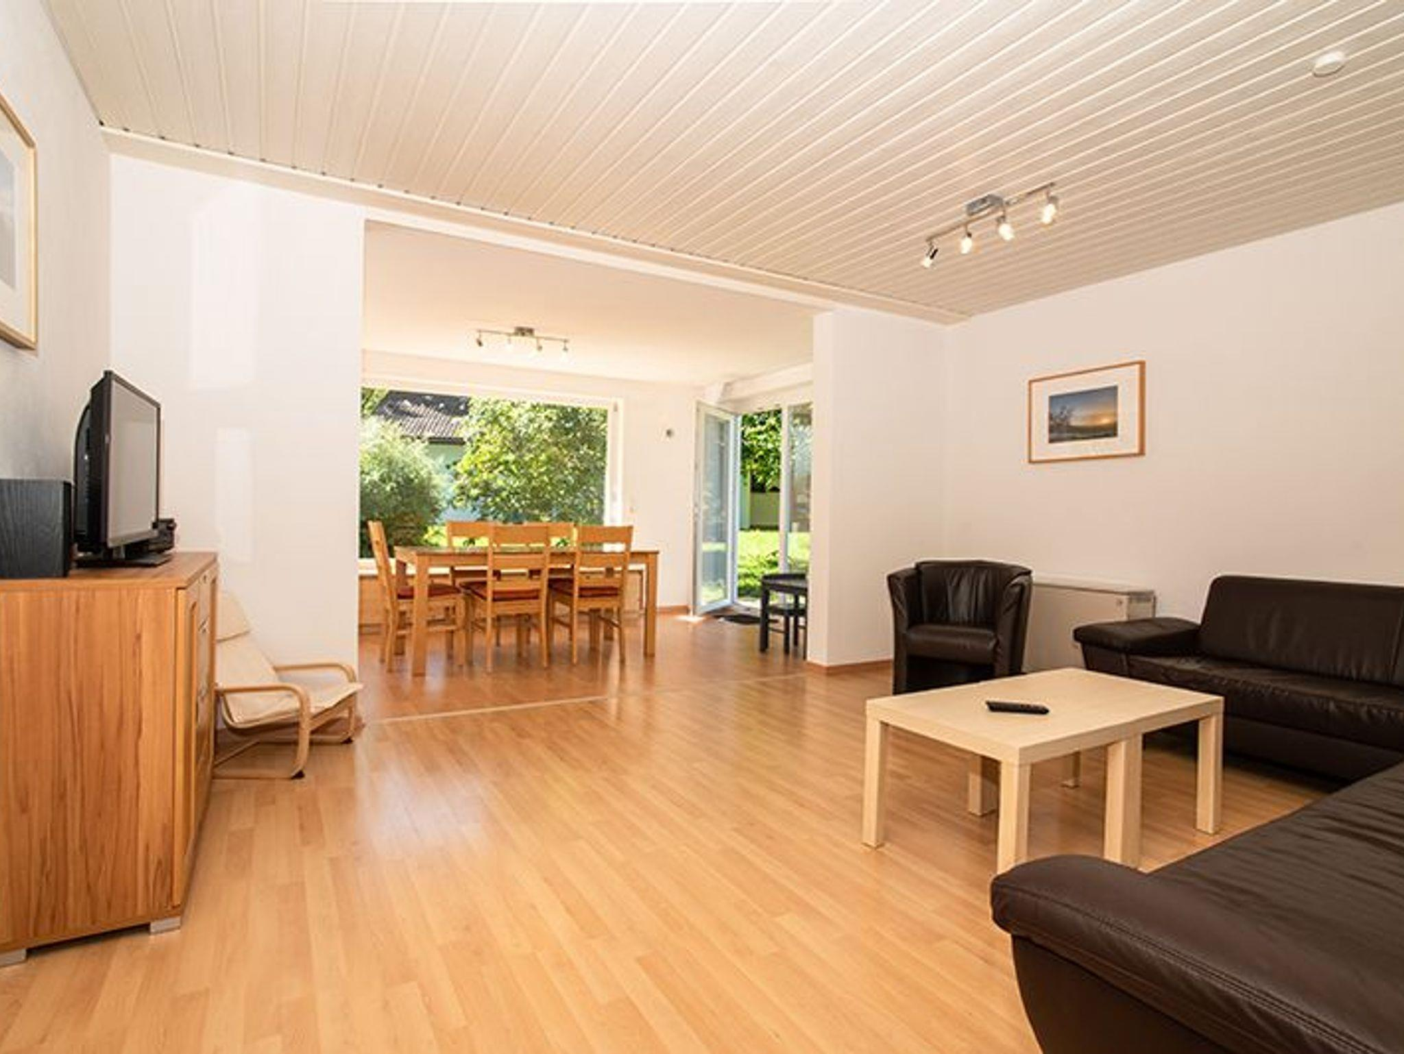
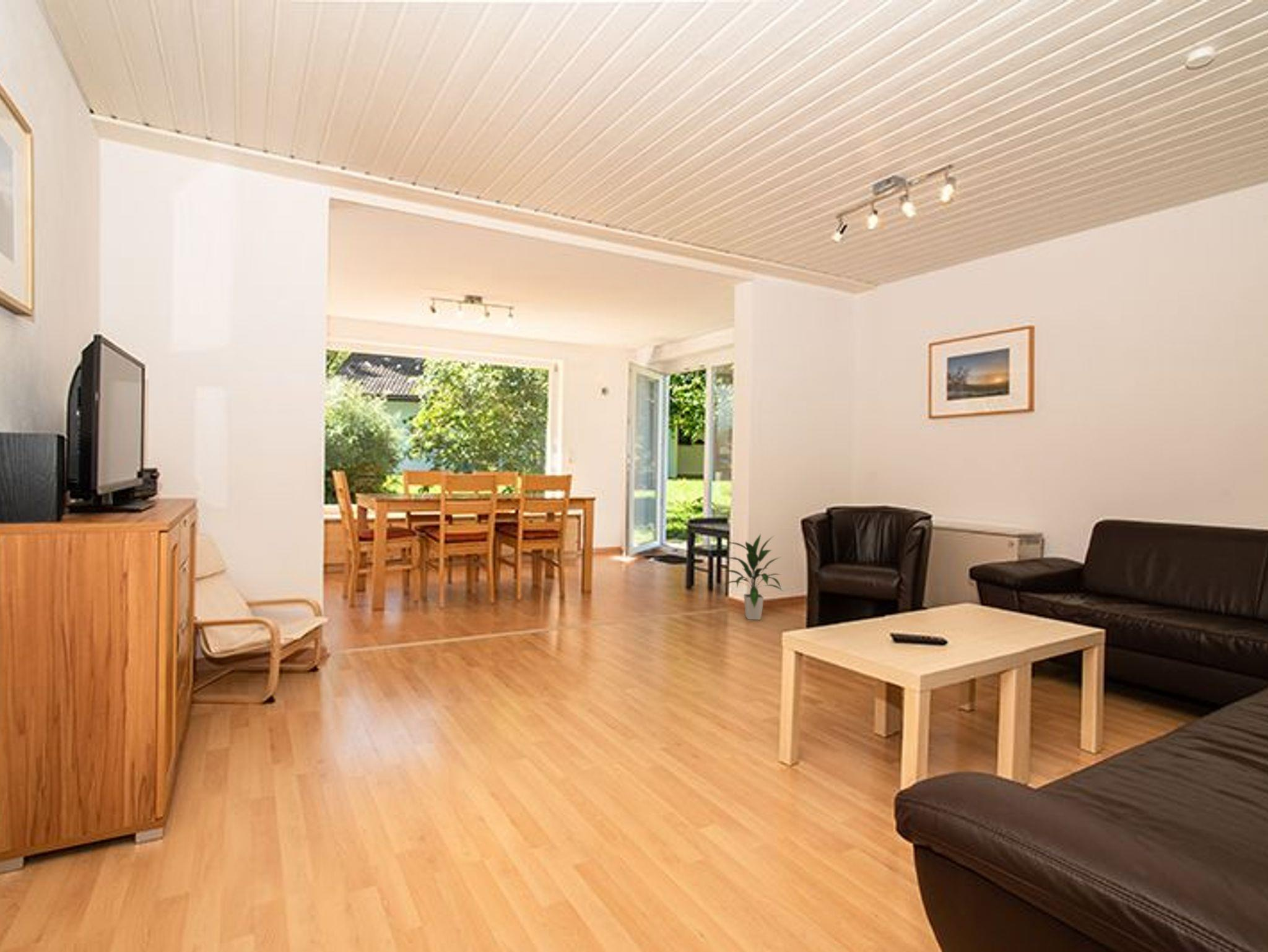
+ indoor plant (752, 576)
